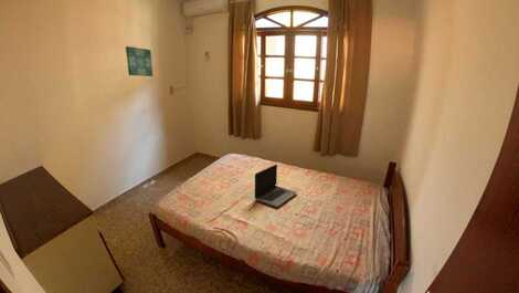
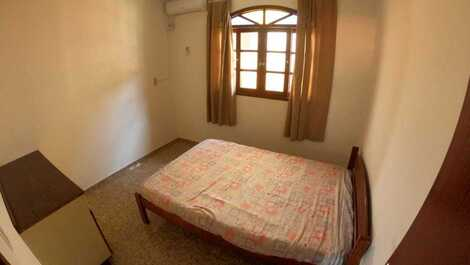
- laptop computer (275, 184)
- wall art (139, 62)
